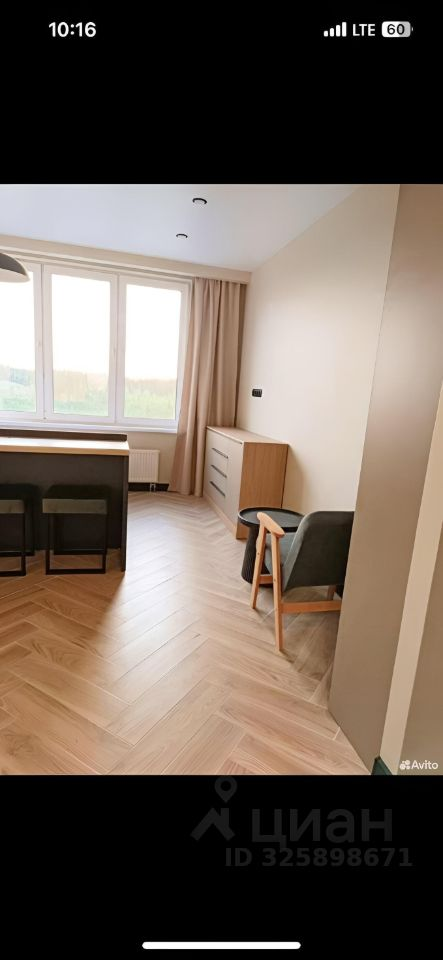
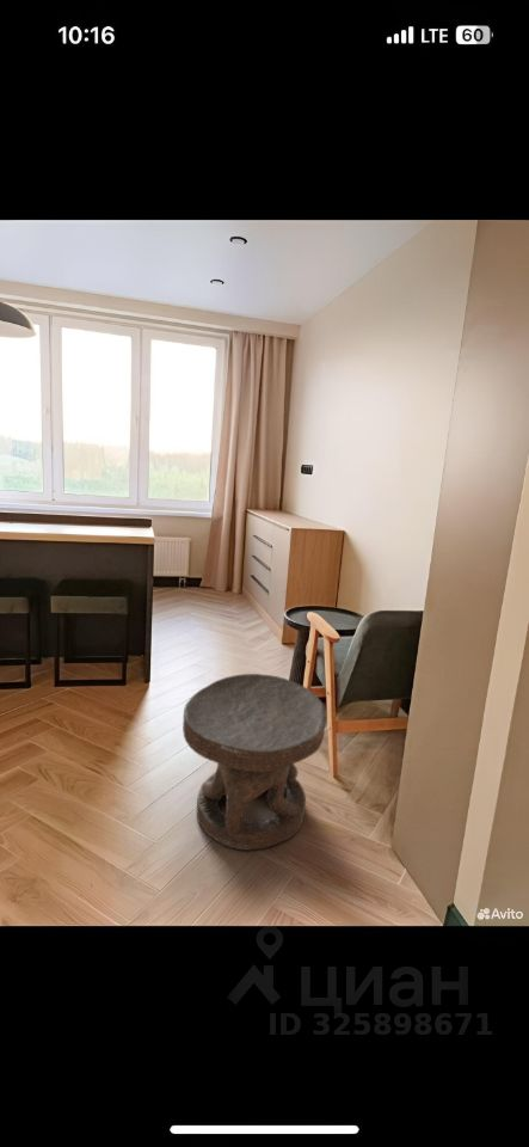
+ carved stool (254, 756)
